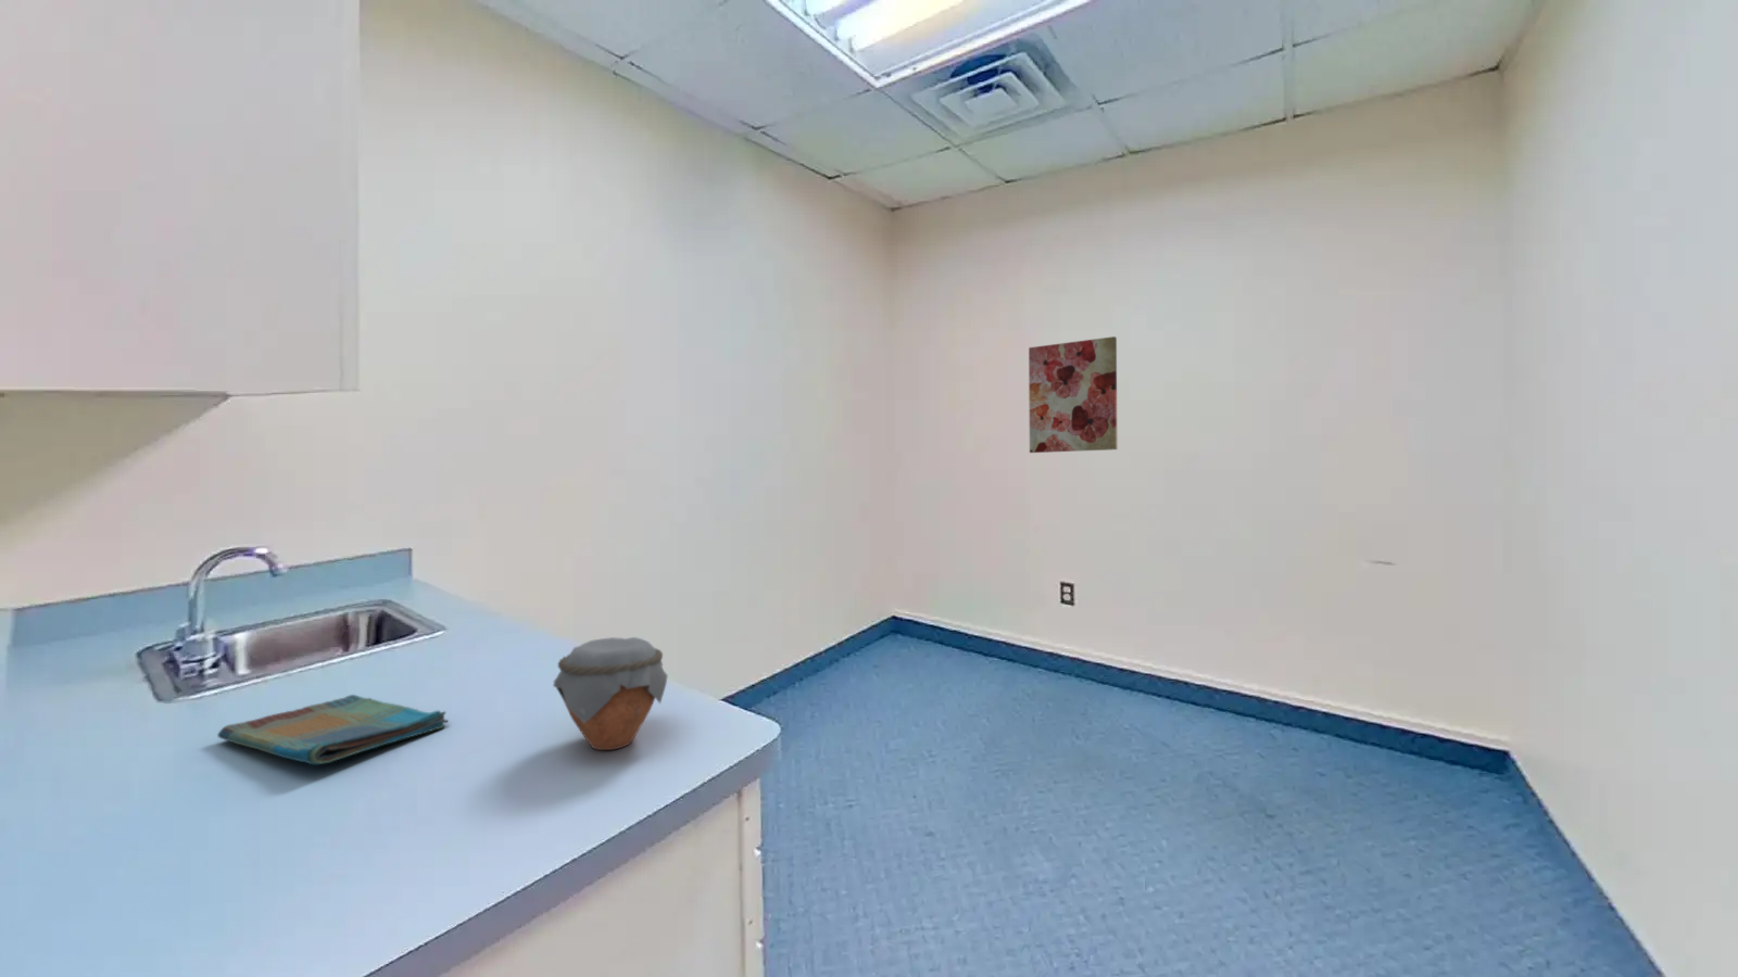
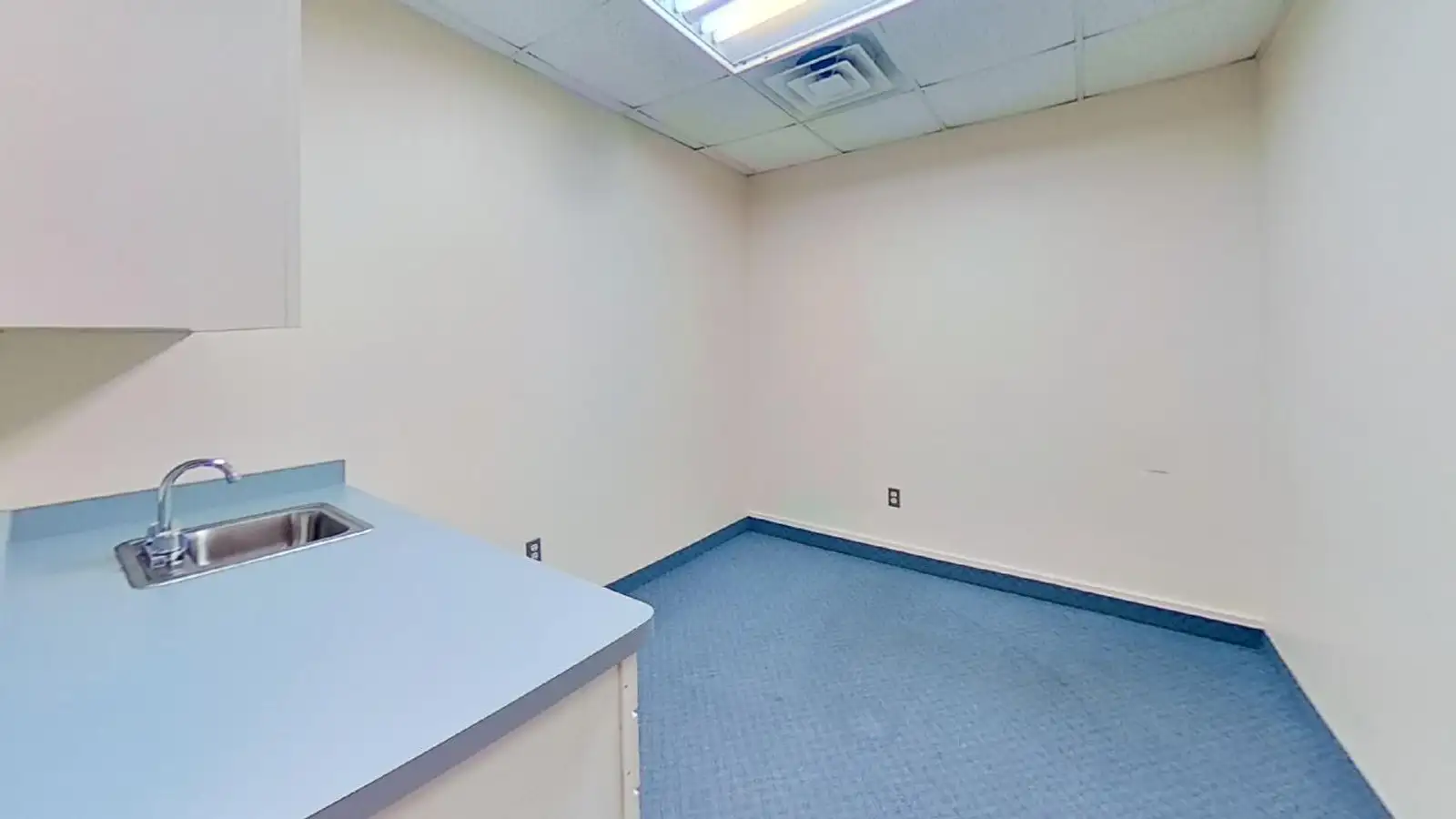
- dish towel (334, 724)
- jar (610, 693)
- wall art (1071, 396)
